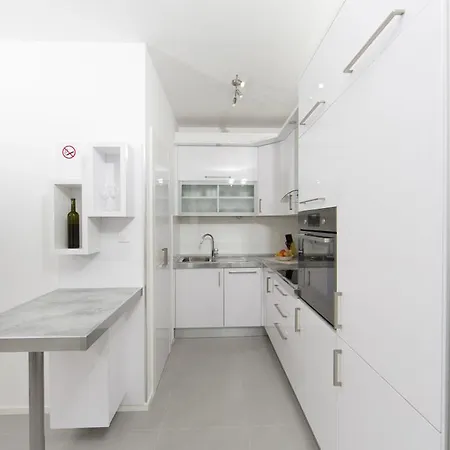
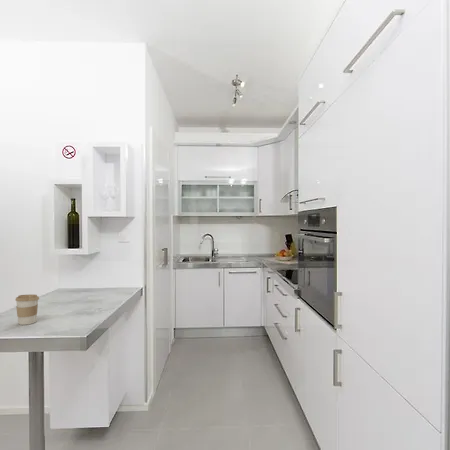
+ coffee cup (27, 308)
